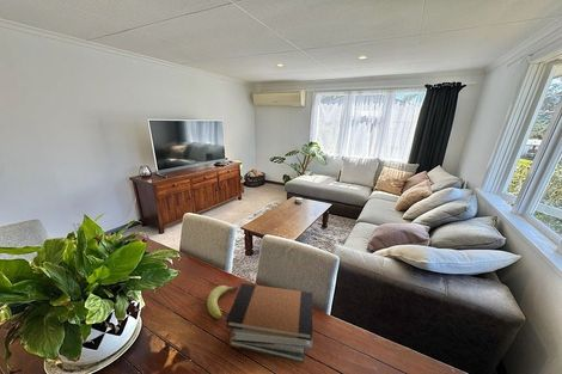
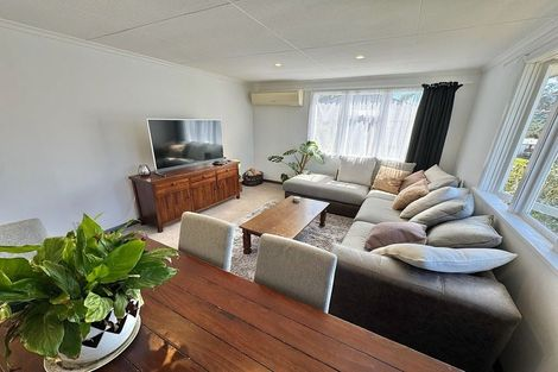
- fruit (219, 295)
- book stack (273, 319)
